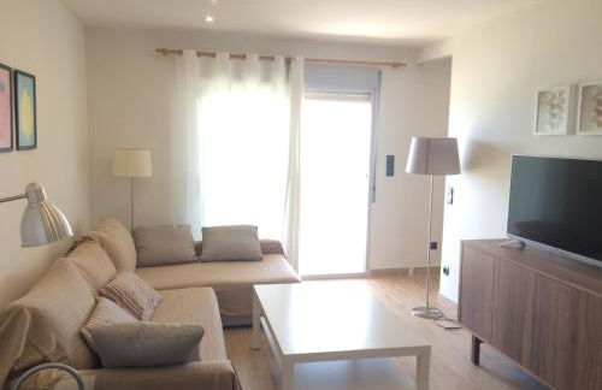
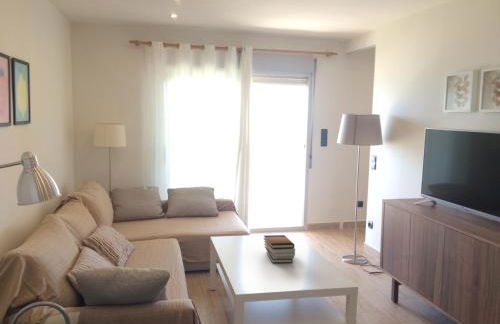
+ book stack (278, 248)
